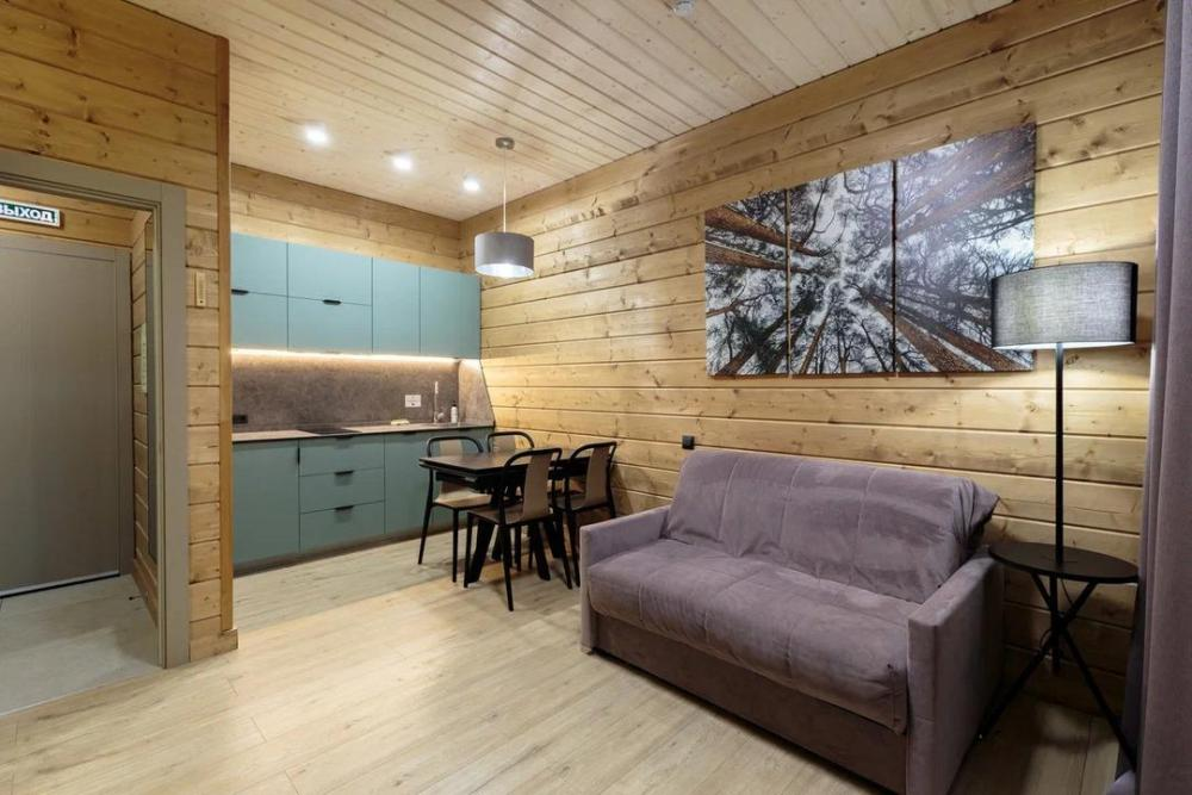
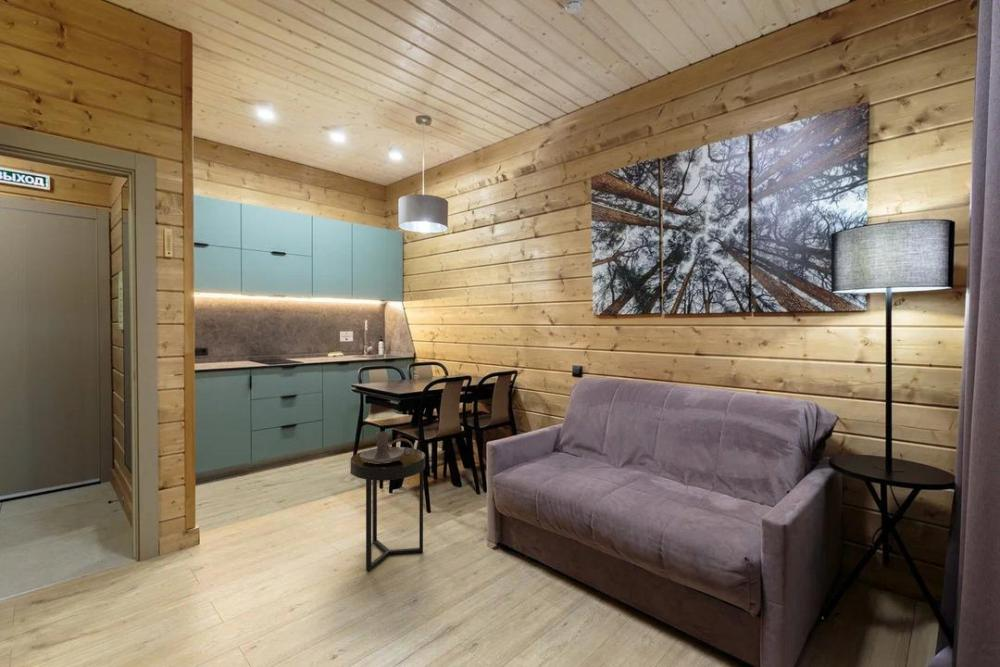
+ side table (376, 505)
+ candle holder (387, 446)
